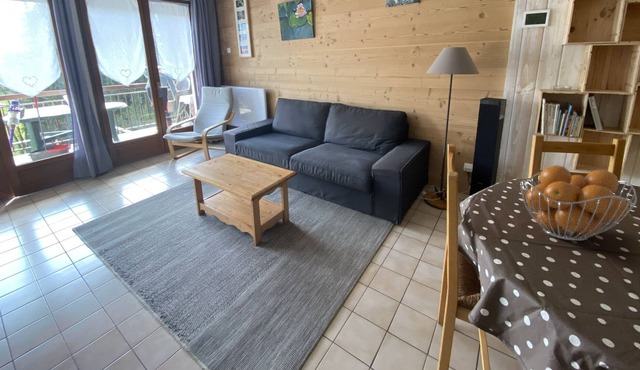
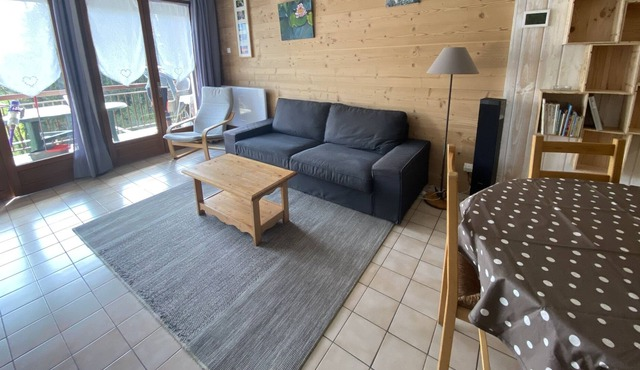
- fruit basket (571, 201)
